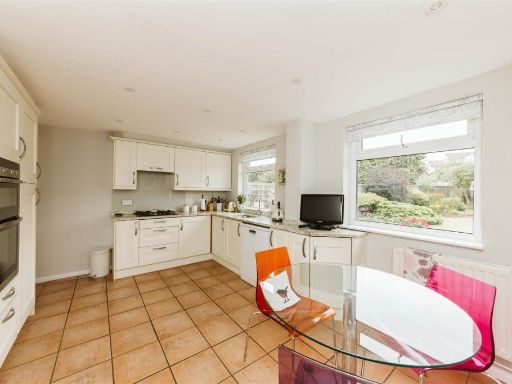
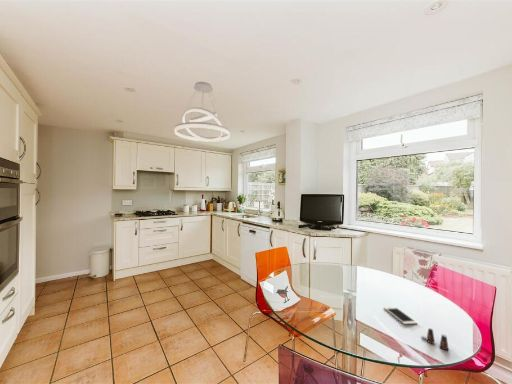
+ salt shaker (433, 337)
+ pendant light (203, 111)
+ cell phone (399, 314)
